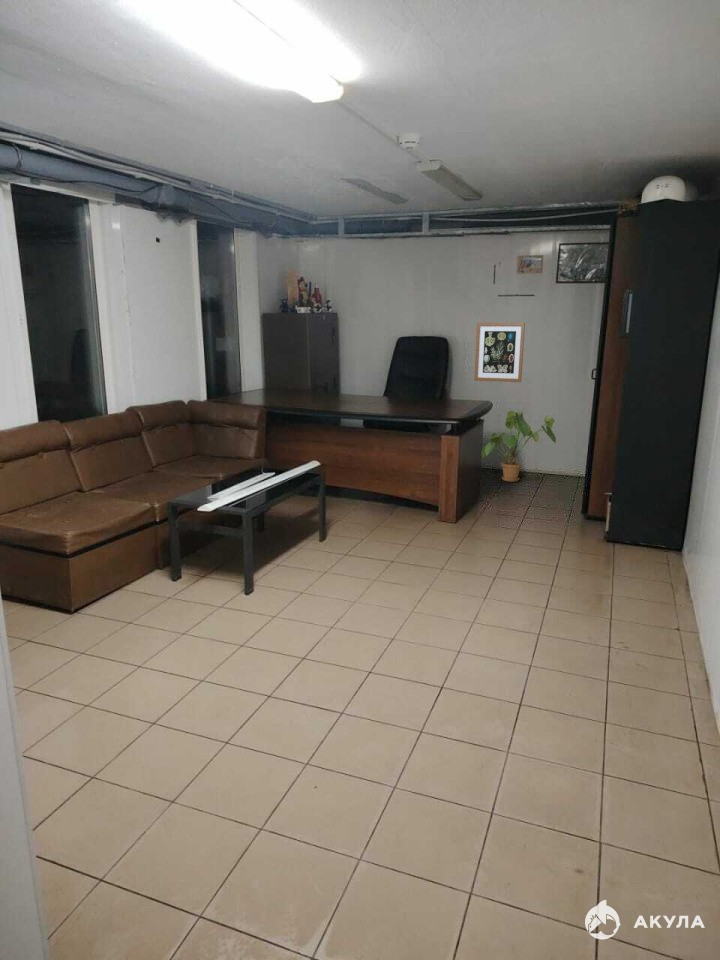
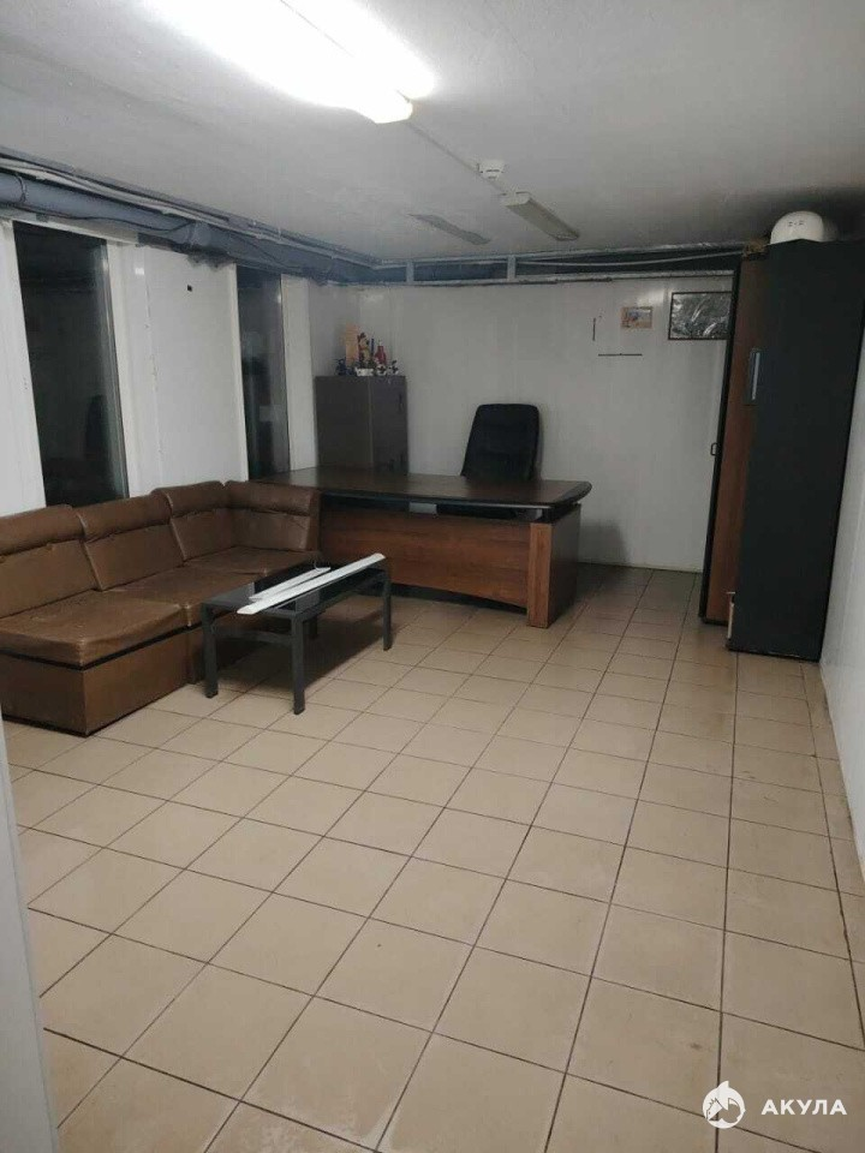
- wall art (499, 352)
- house plant (518, 444)
